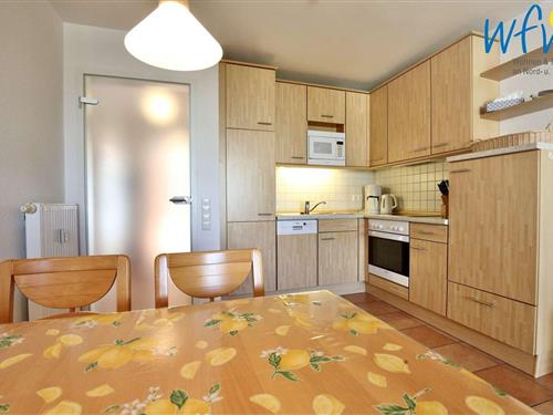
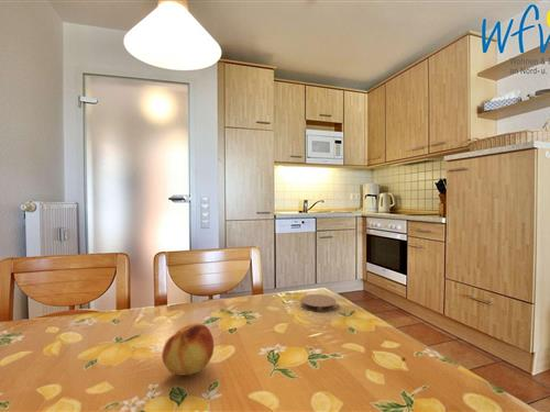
+ coaster (318, 302)
+ fruit (189, 347)
